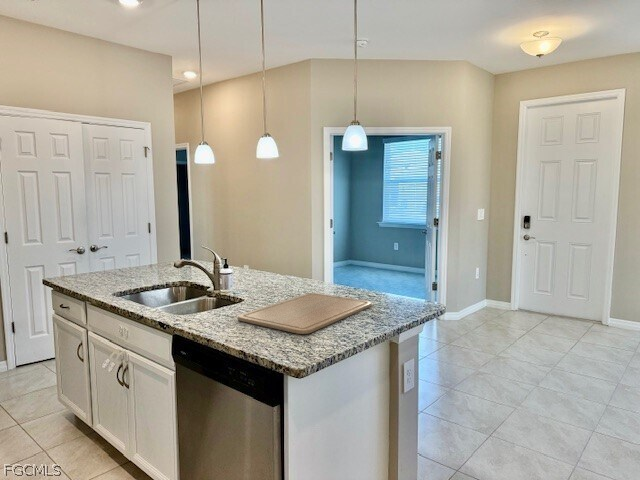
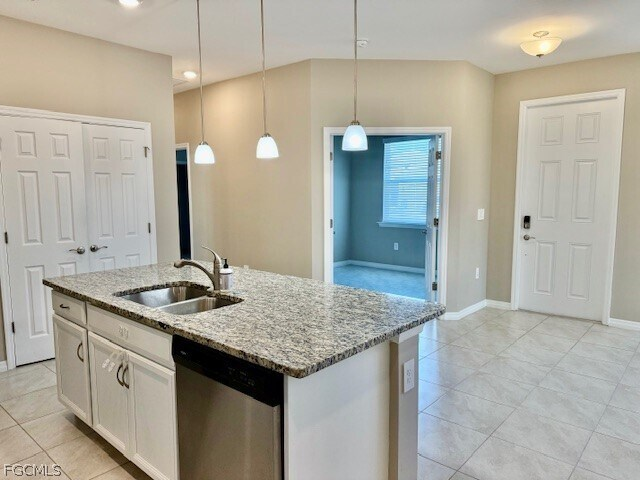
- chopping board (308, 310)
